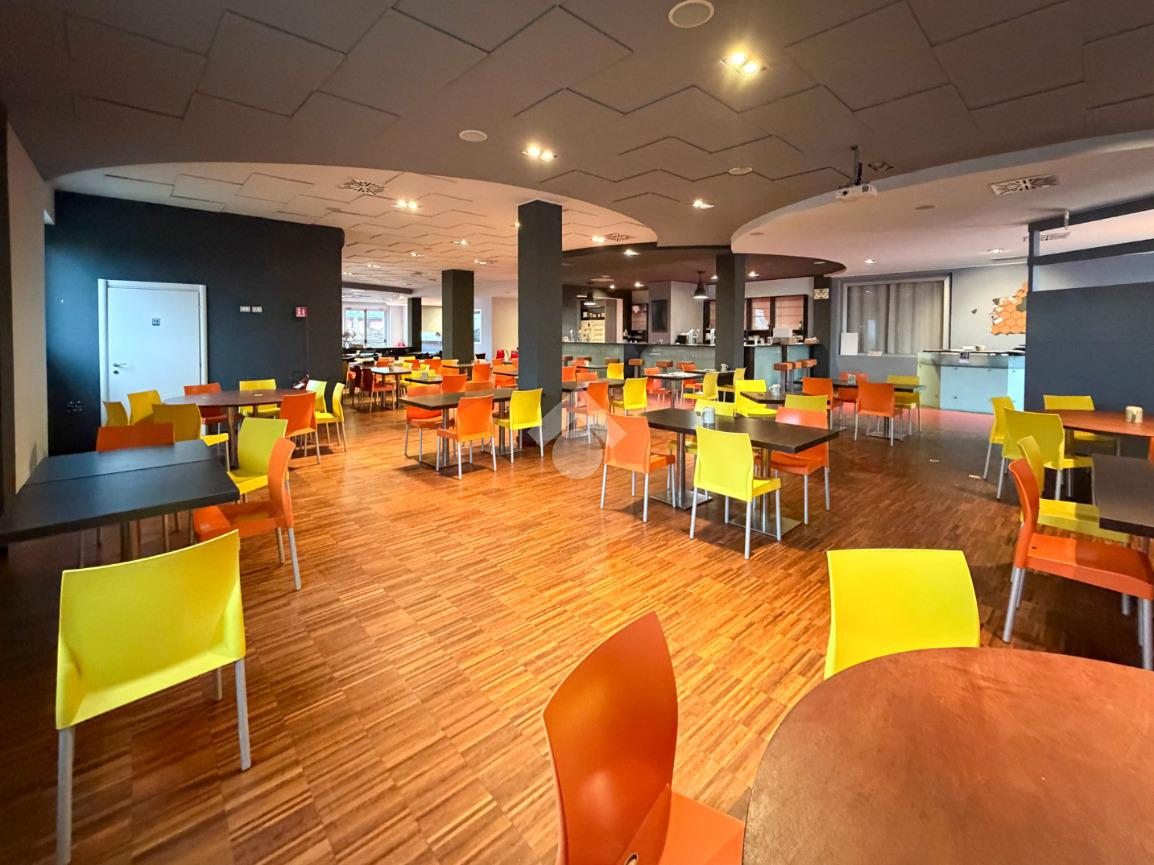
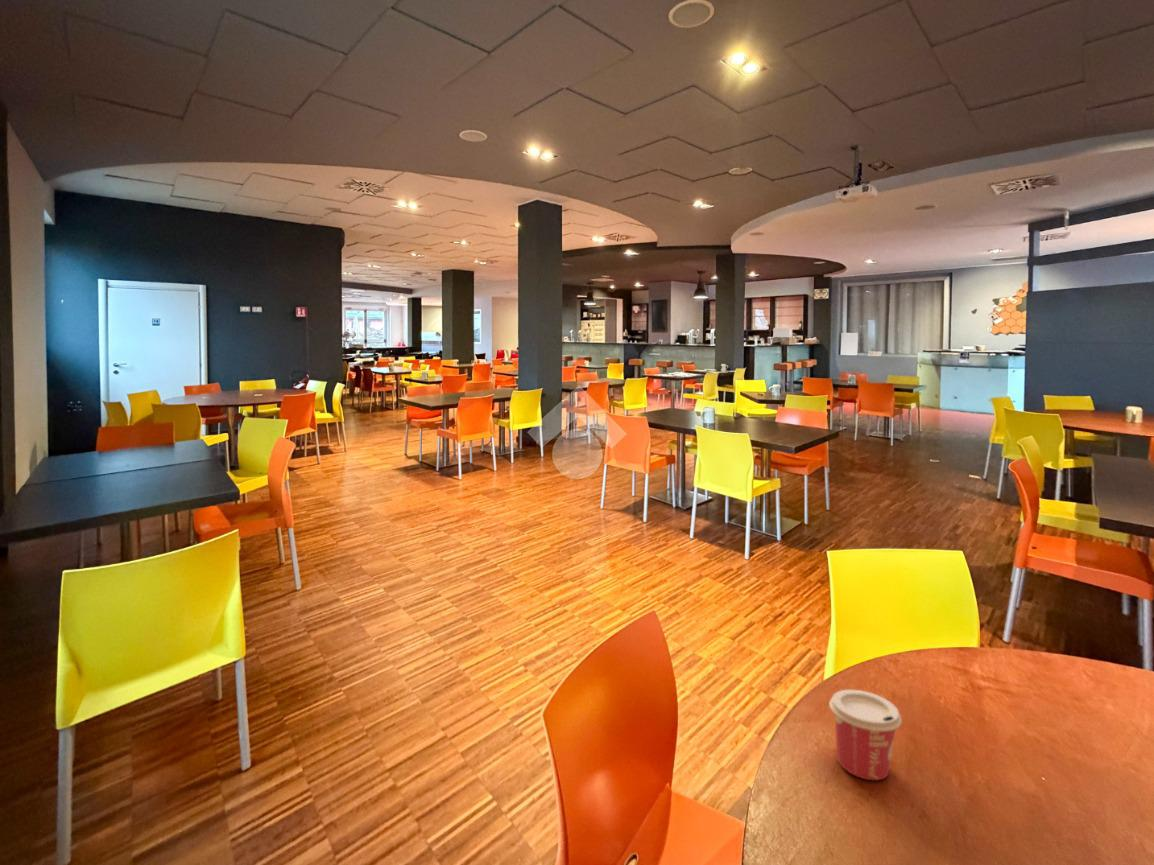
+ cup (863, 734)
